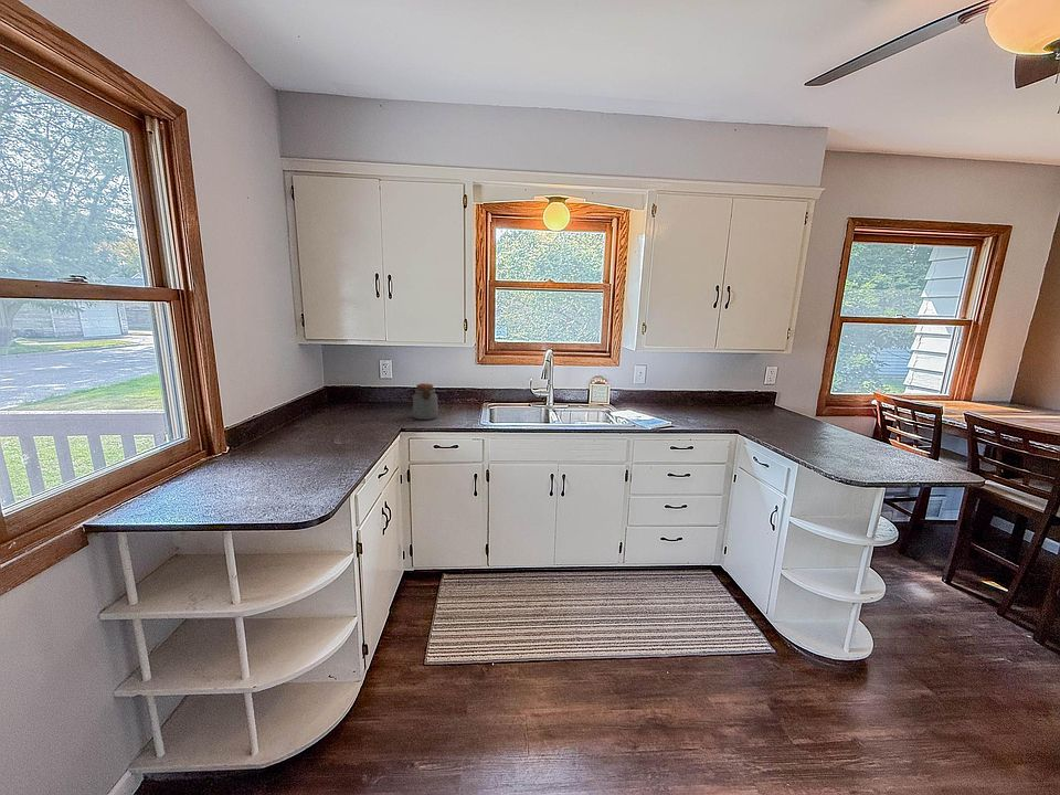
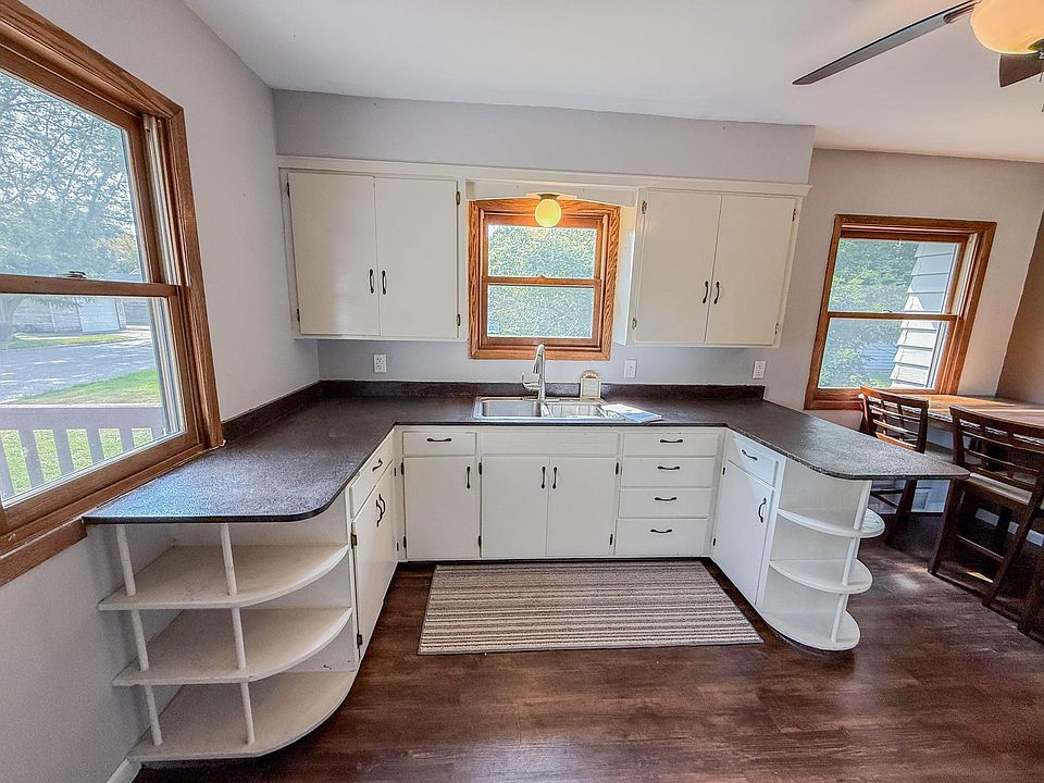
- jar (425, 401)
